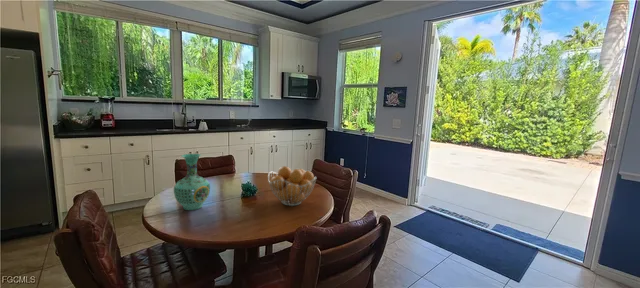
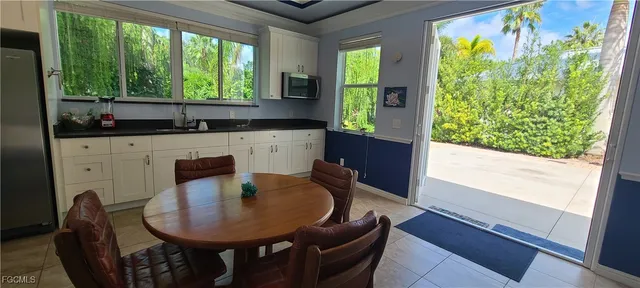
- fruit basket (292, 185)
- vase (192, 181)
